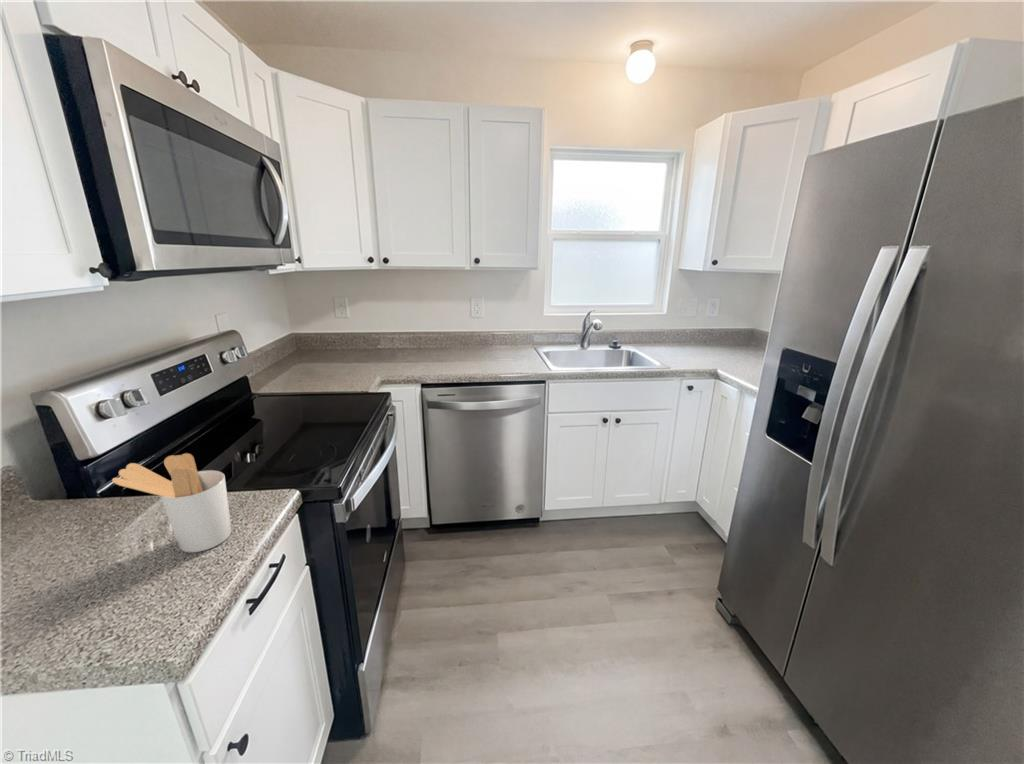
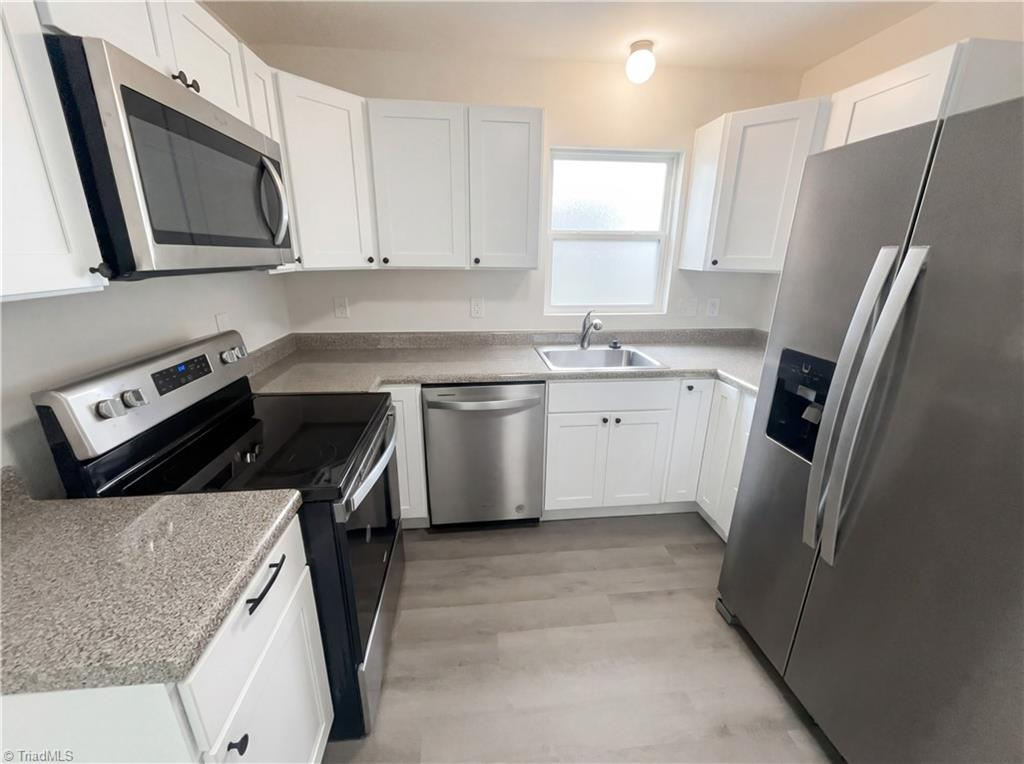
- utensil holder (179, 502)
